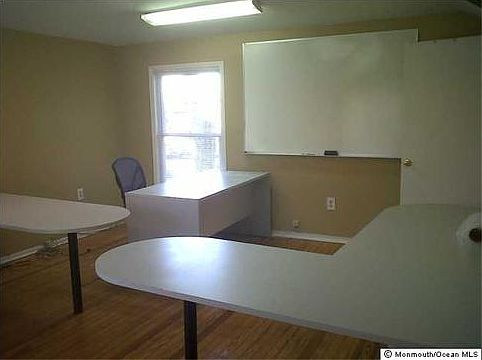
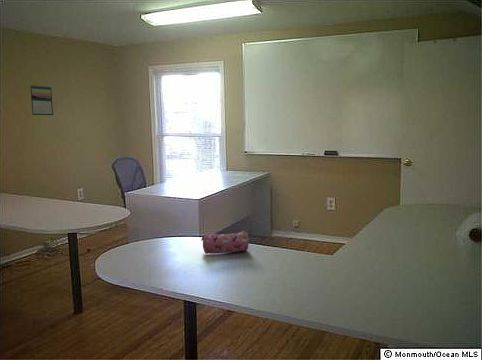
+ pencil case (225, 242)
+ calendar (41, 100)
